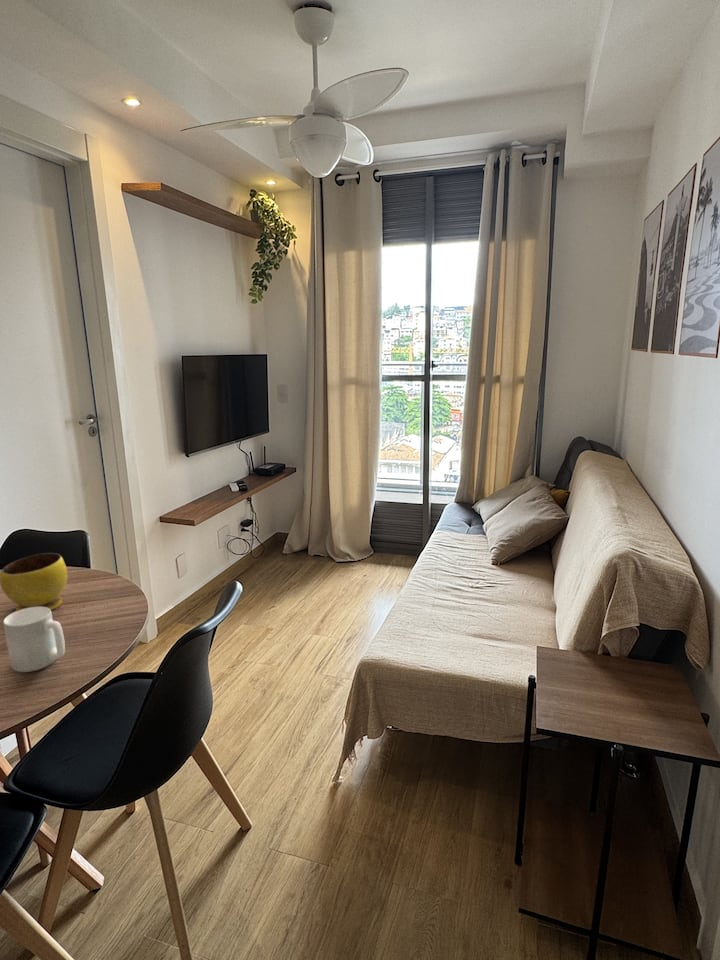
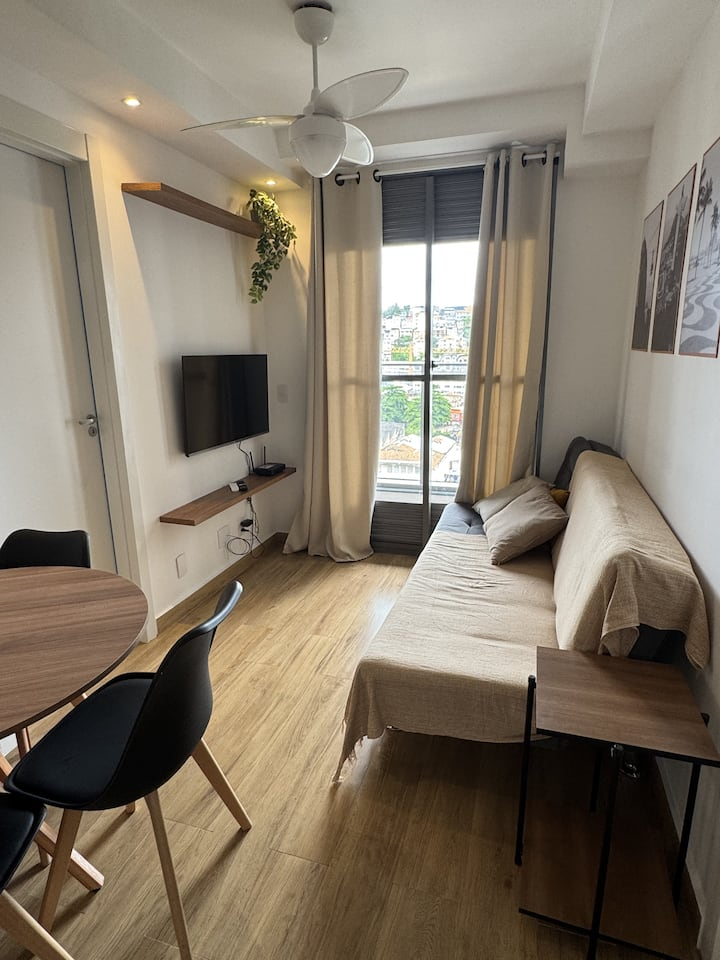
- bowl (35, 584)
- mug (37, 638)
